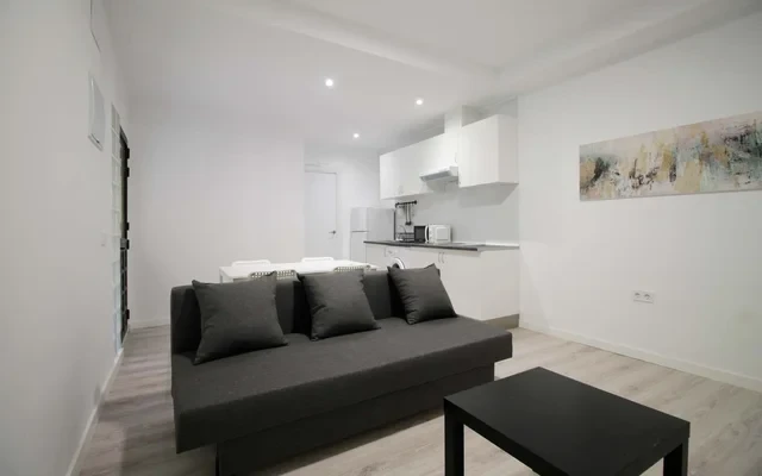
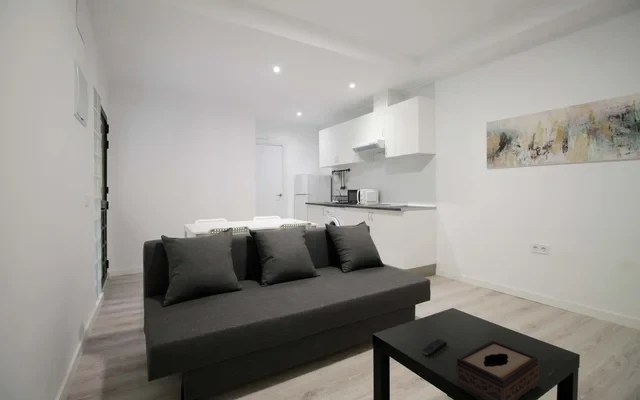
+ tissue box (497, 371)
+ remote control (434, 346)
